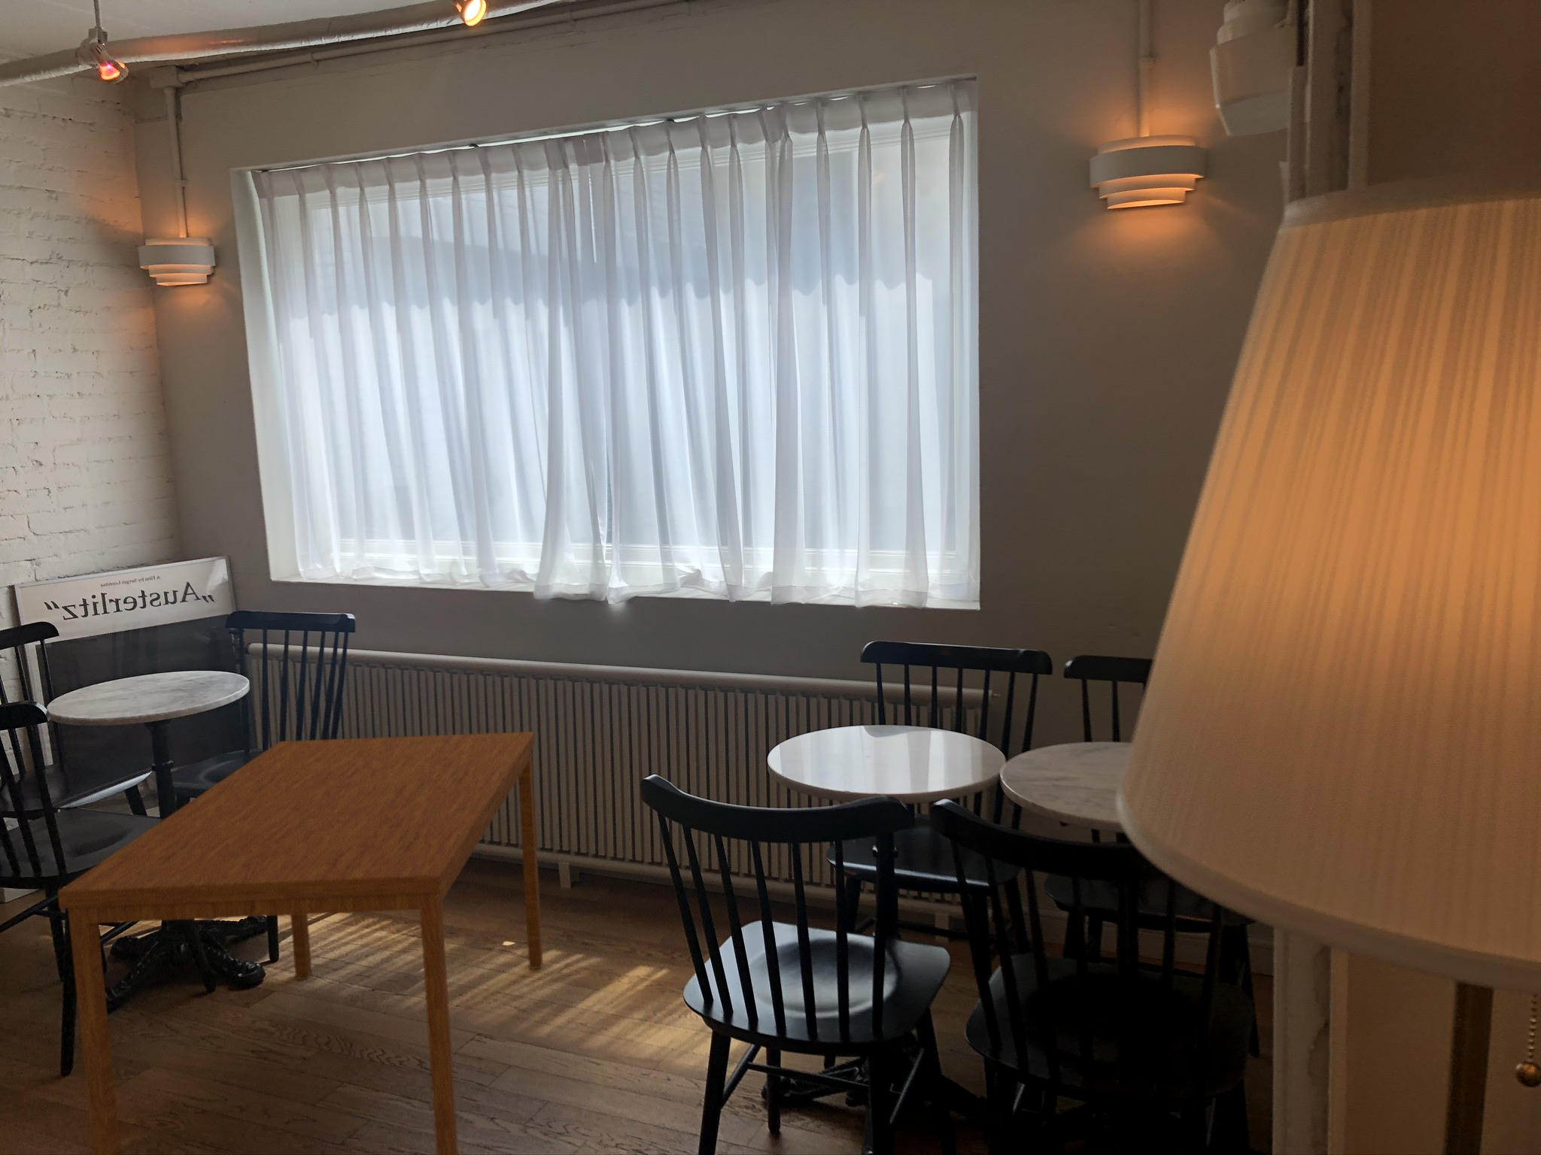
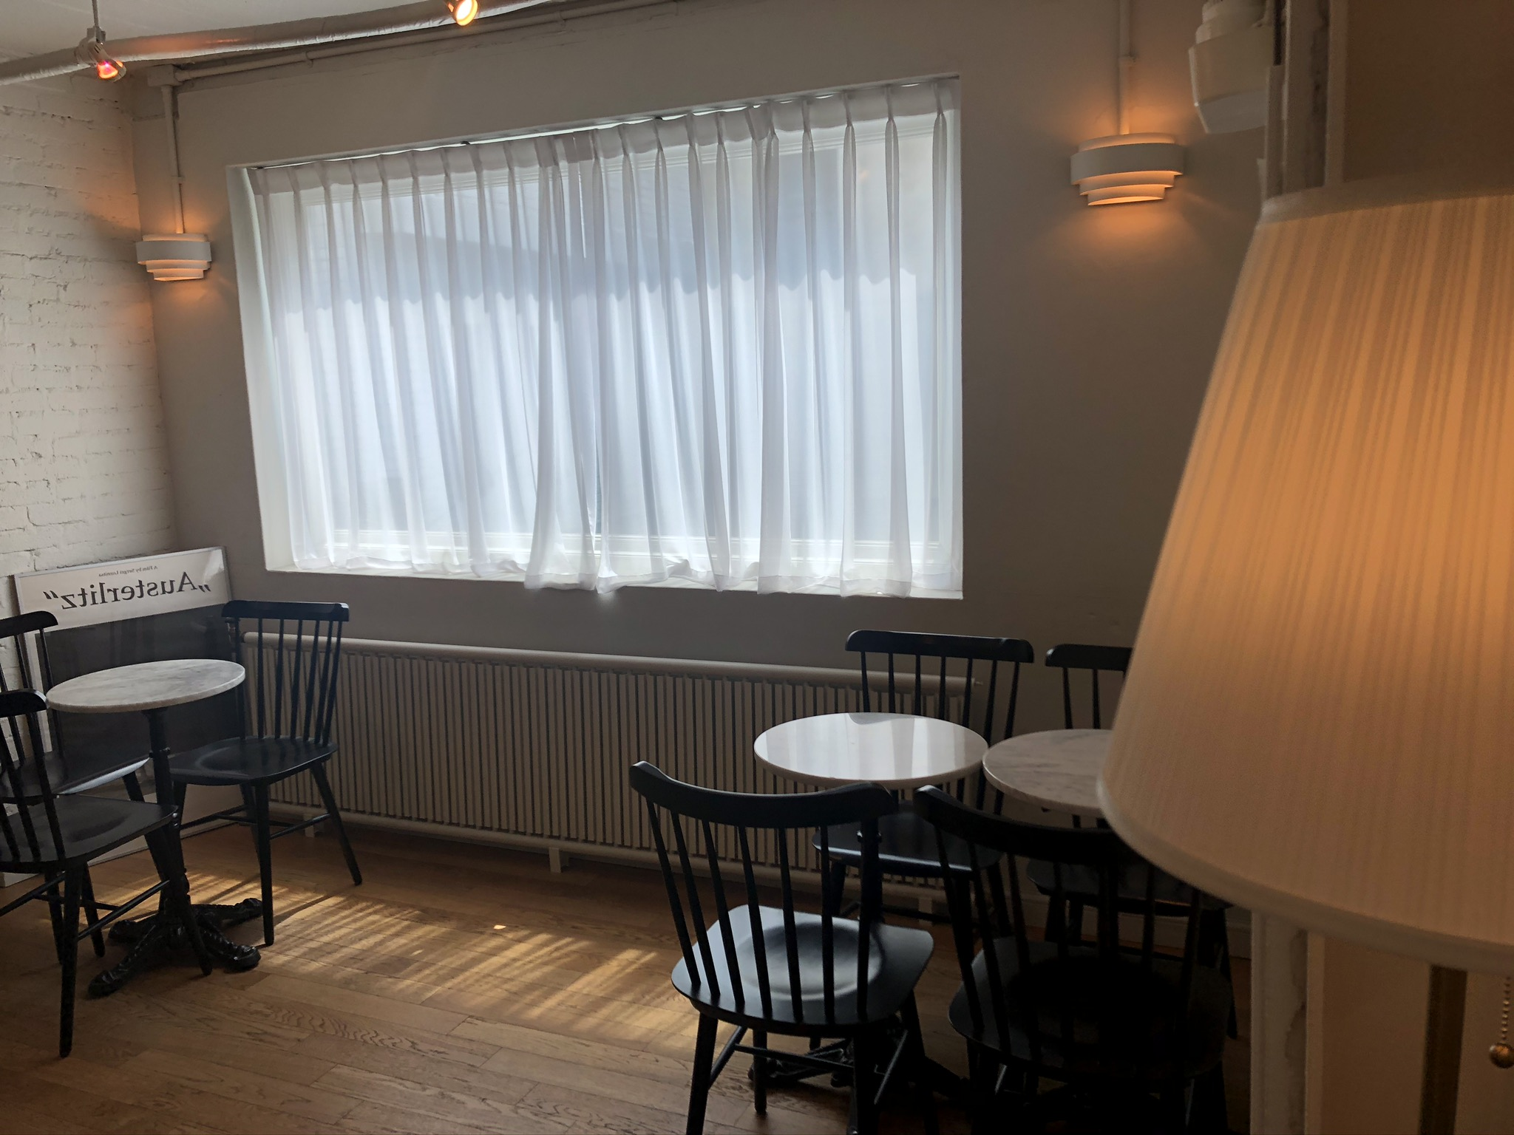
- dining table (353, 911)
